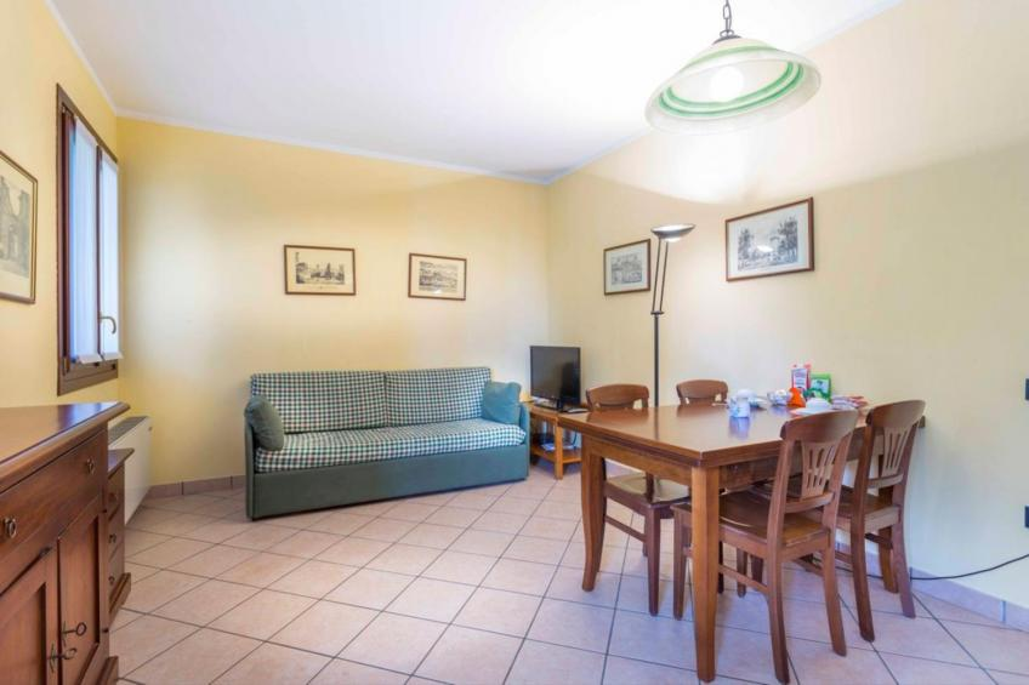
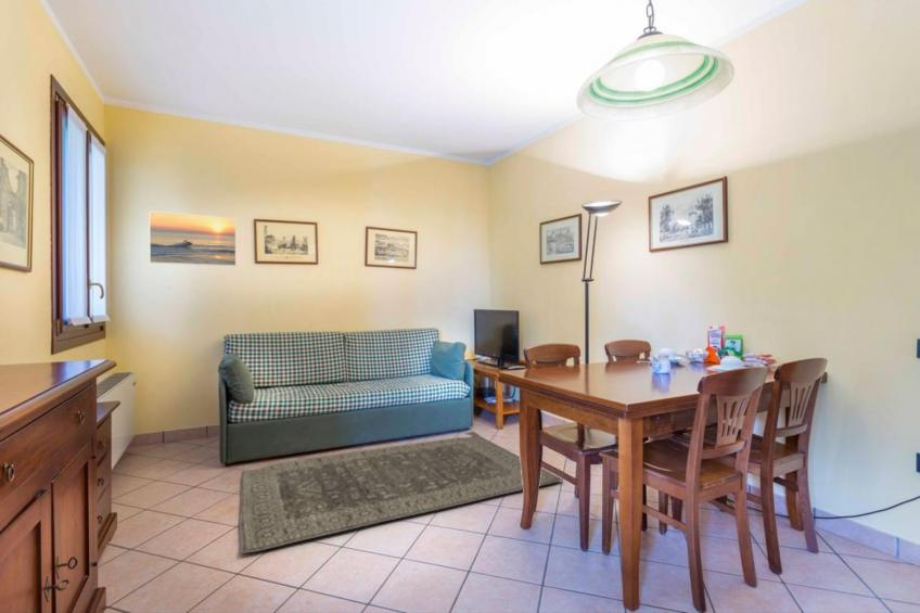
+ rug (394, 473)
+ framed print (194, 239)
